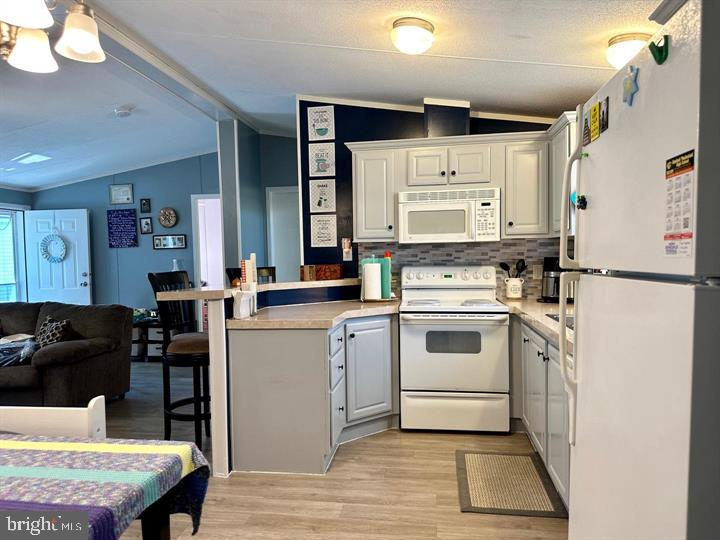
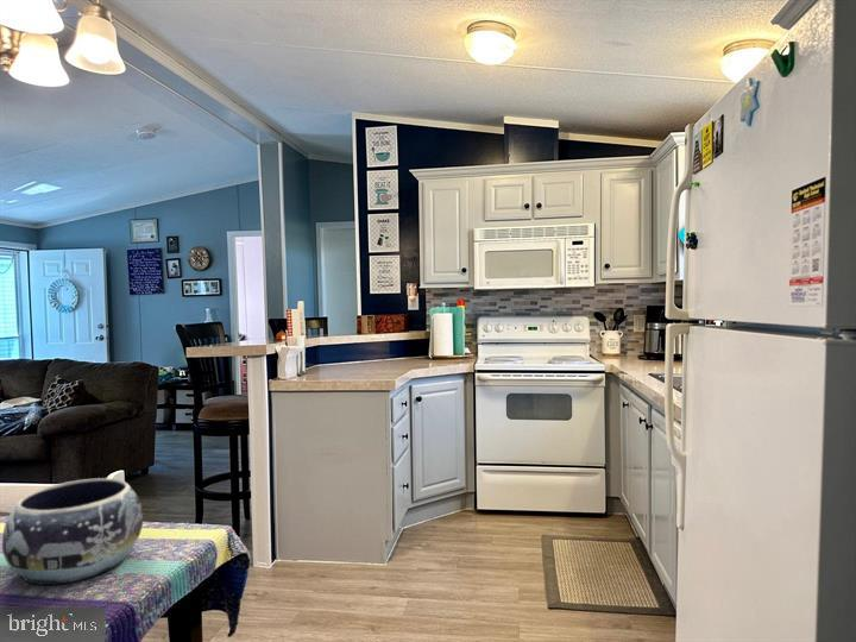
+ decorative bowl (76, 528)
